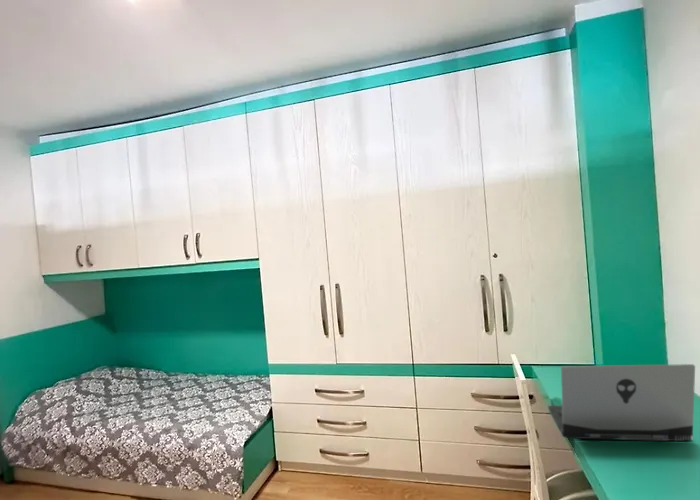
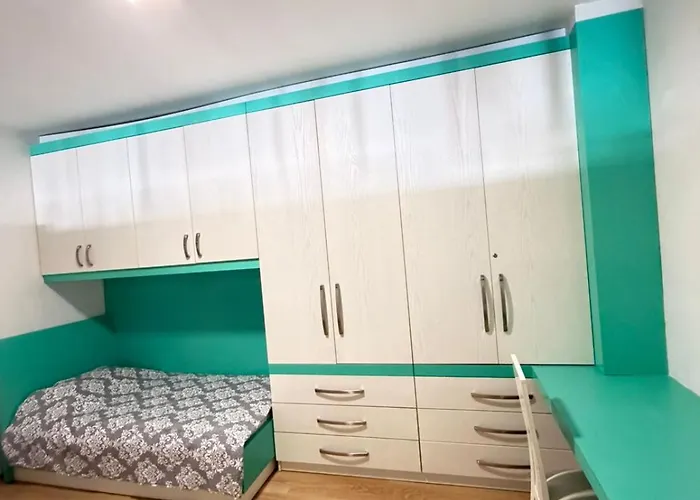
- laptop computer (612, 390)
